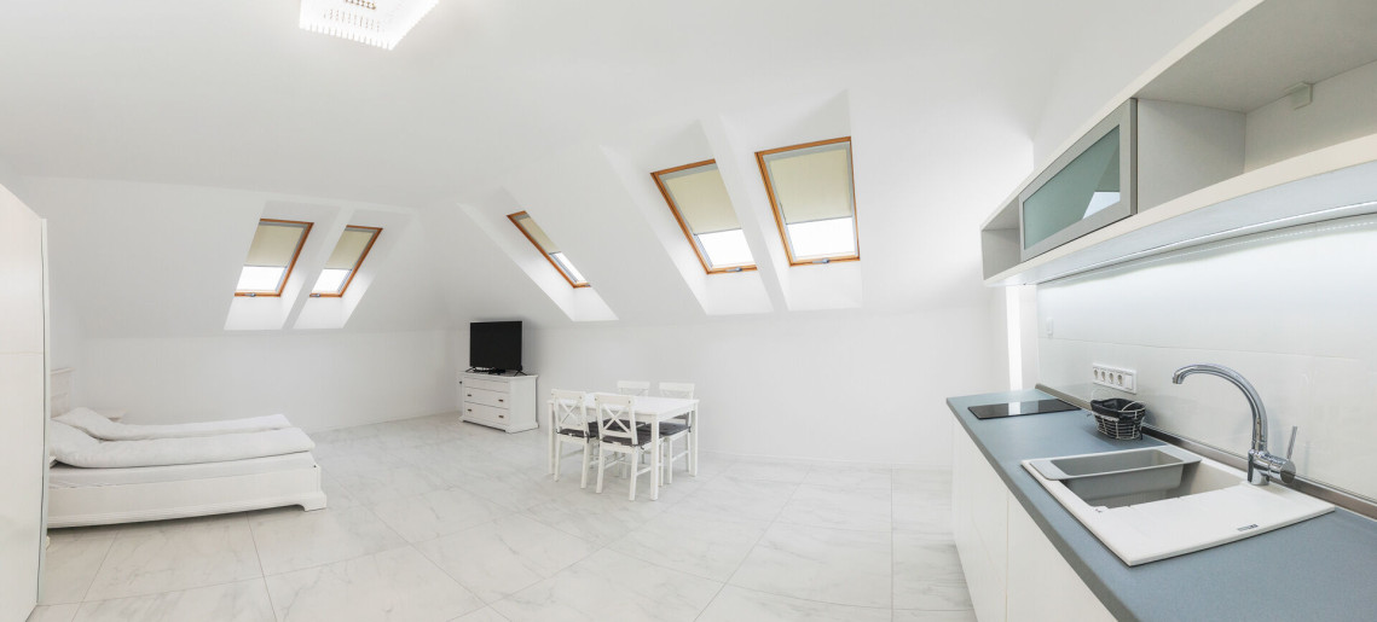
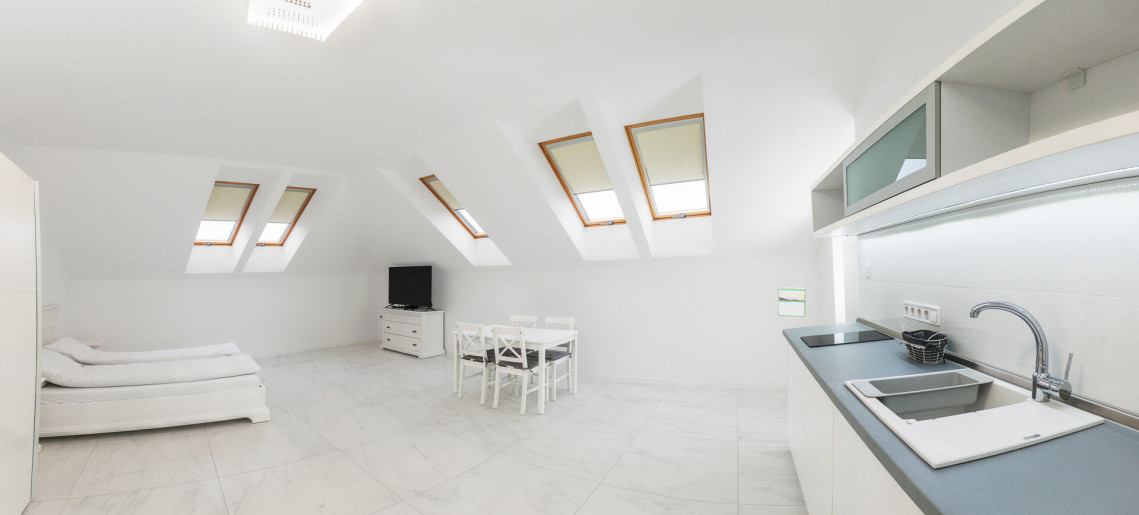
+ calendar (791, 301)
